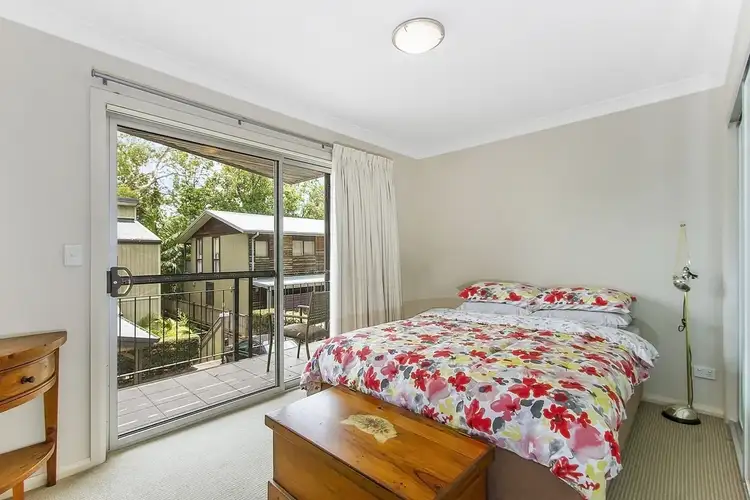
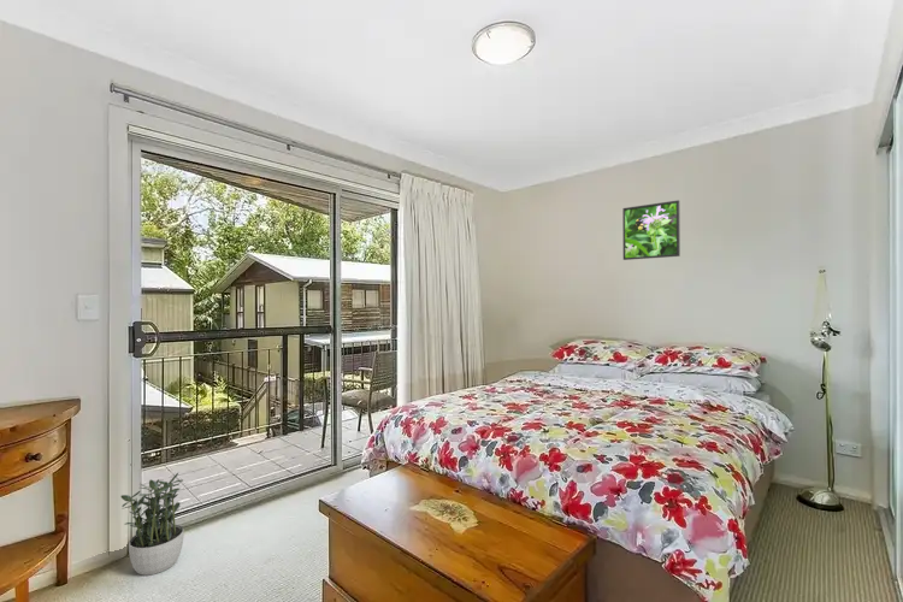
+ potted plant (152, 520)
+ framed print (650, 231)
